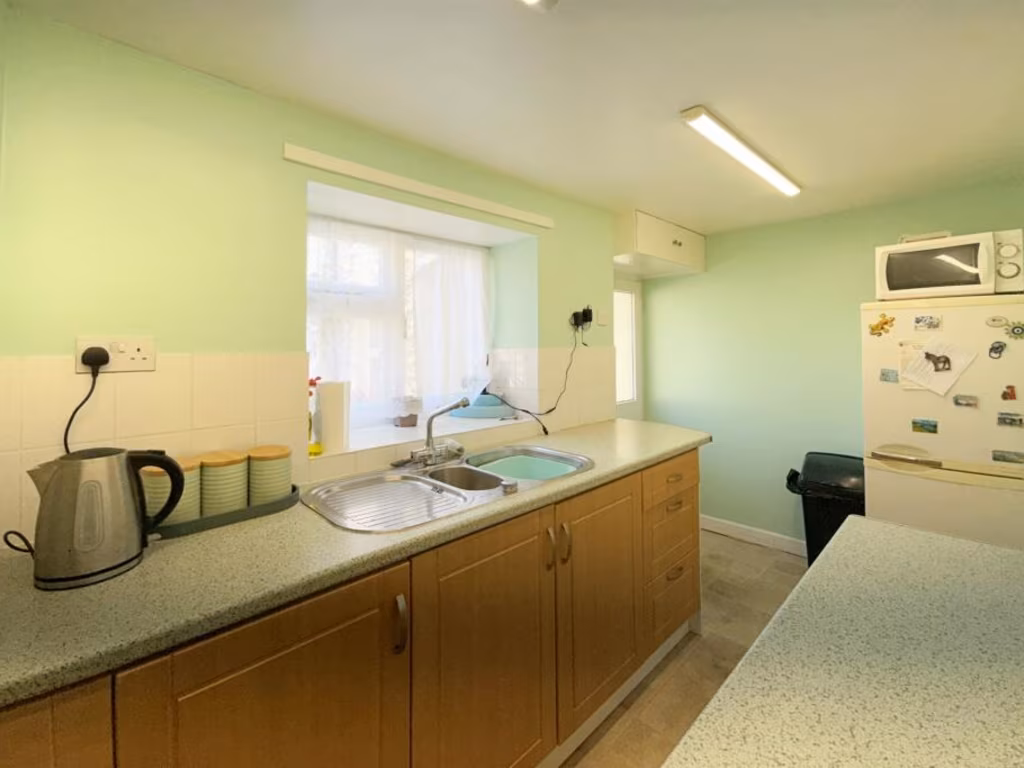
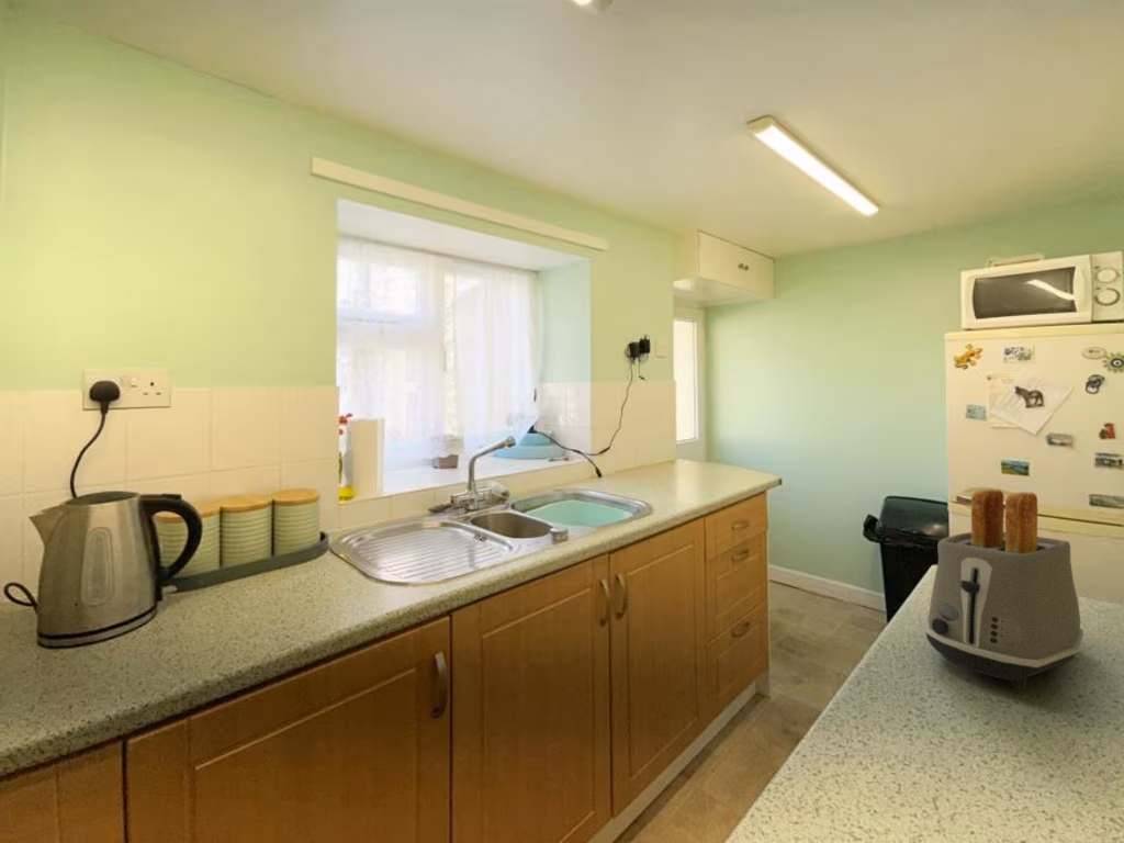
+ toaster (1003, 573)
